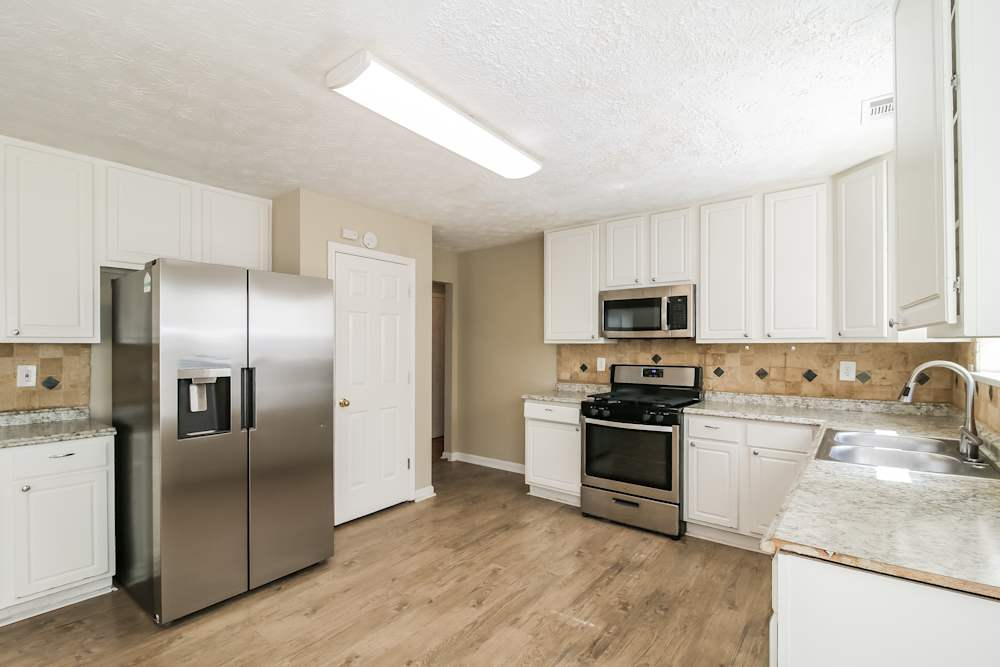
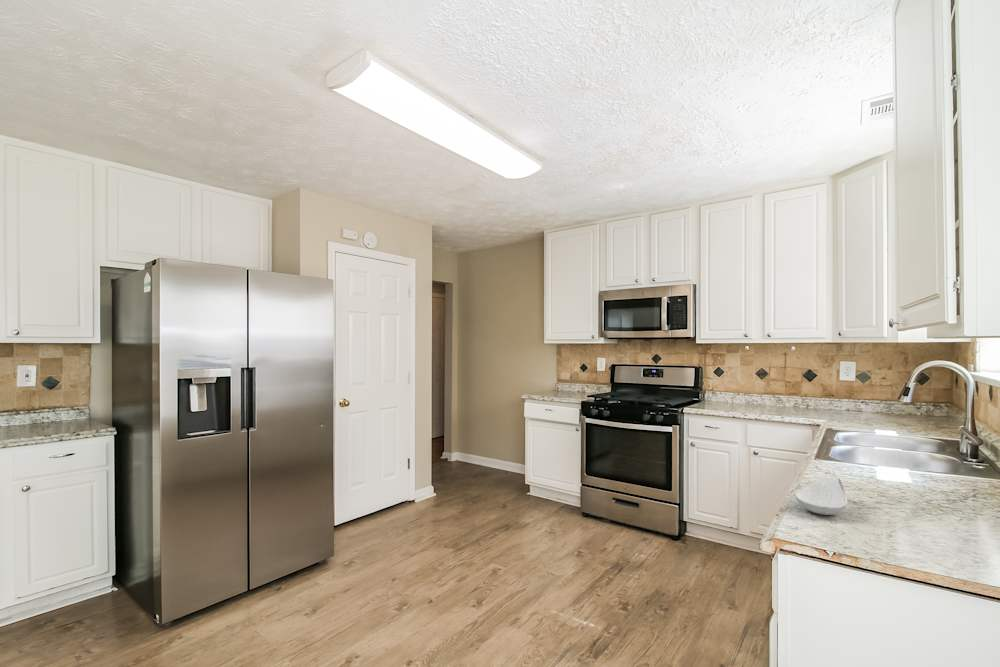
+ spoon rest (825, 493)
